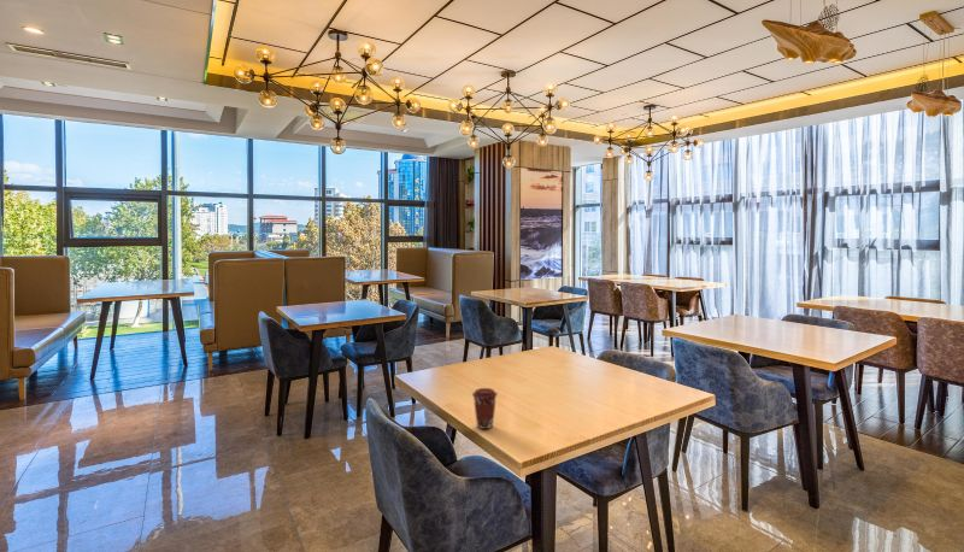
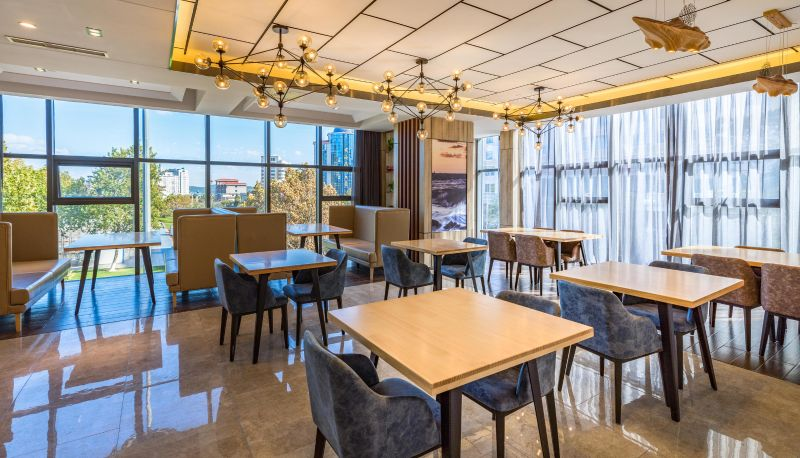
- coffee cup (484, 407)
